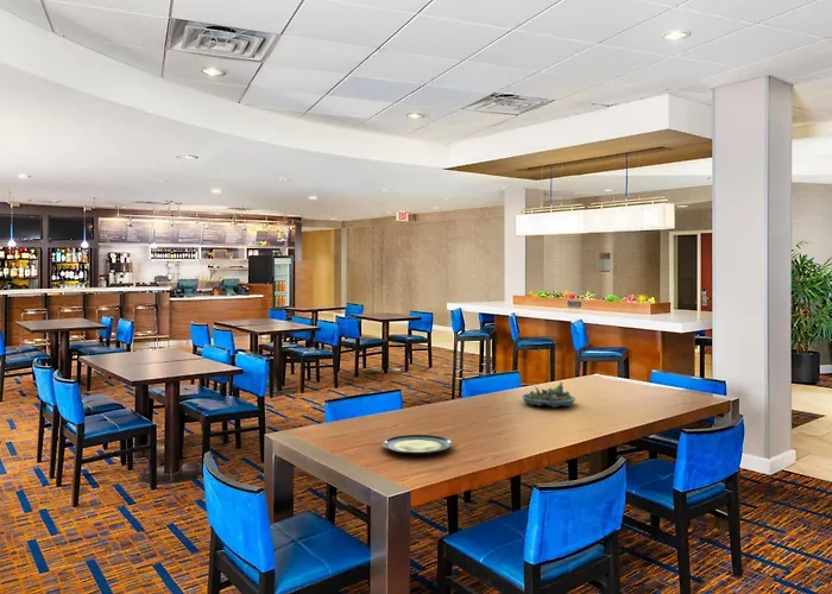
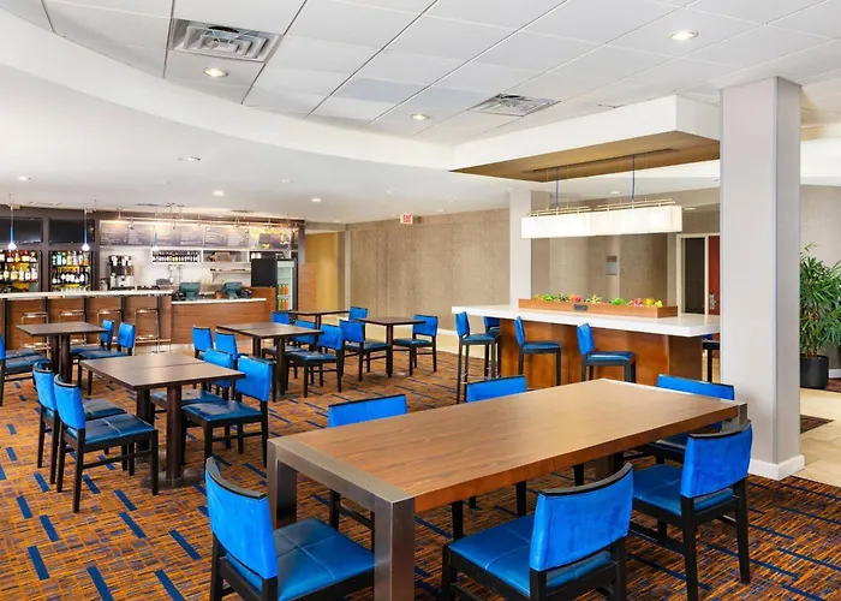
- succulent planter (548, 392)
- plate (417, 446)
